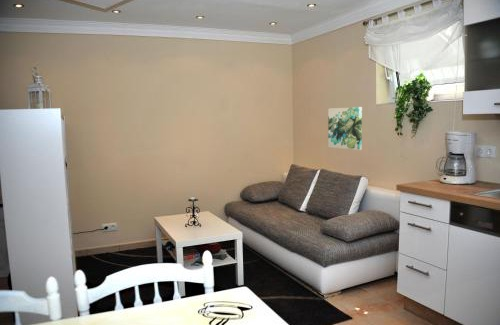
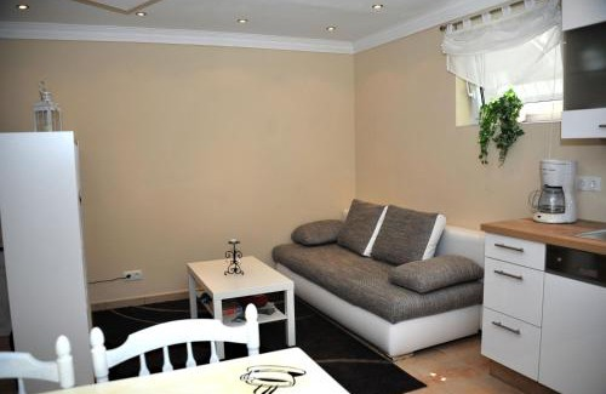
- wall art (344, 128)
